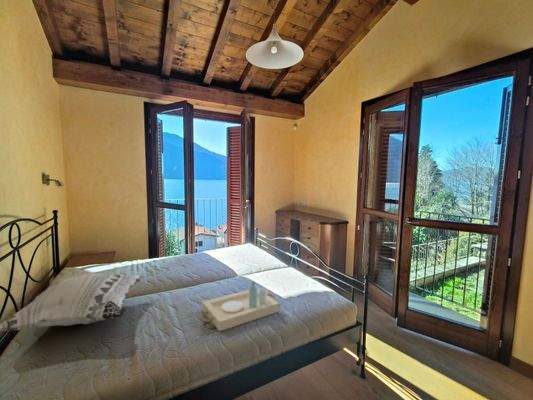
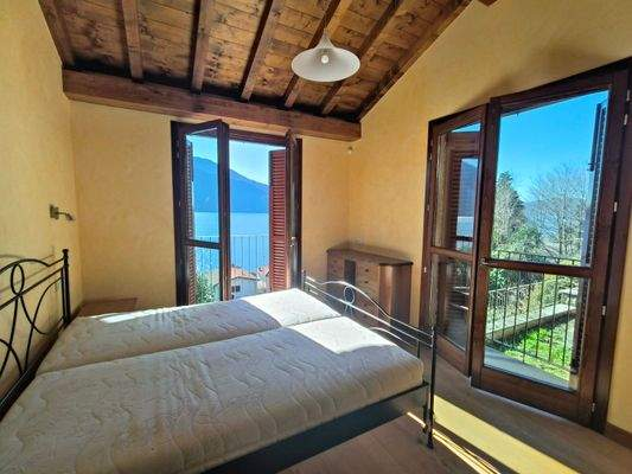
- decorative pillow (84, 297)
- serving tray (240, 296)
